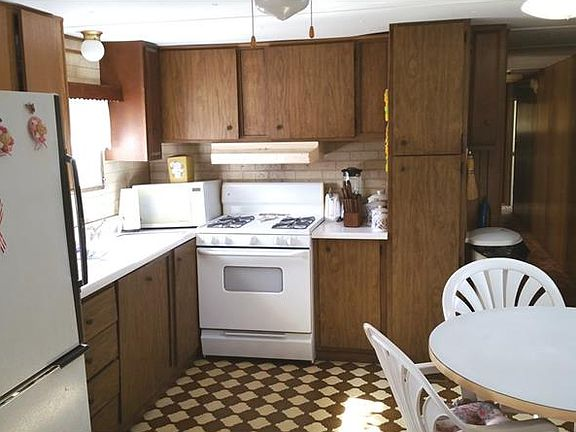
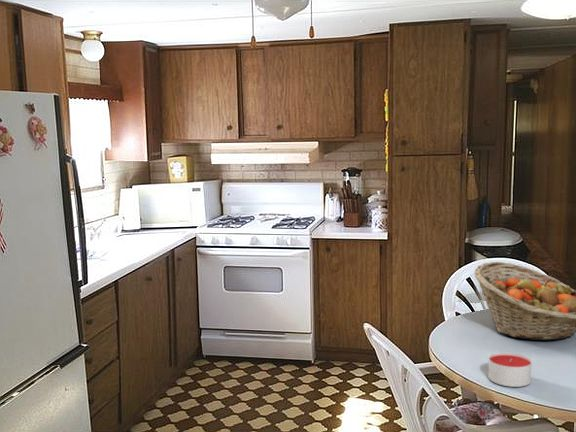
+ fruit basket (530, 298)
+ candle (509, 368)
